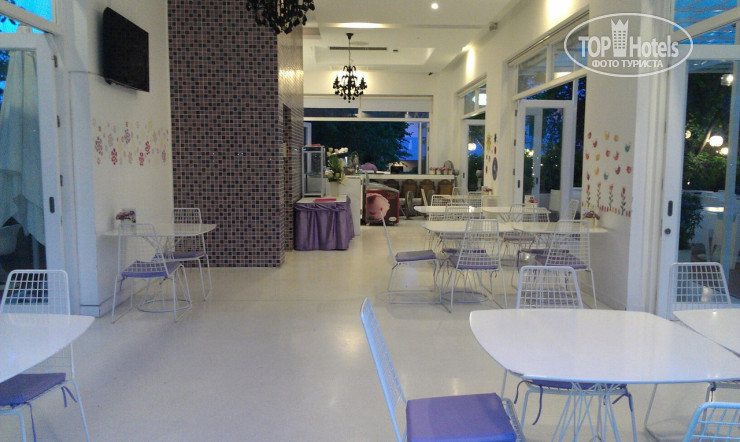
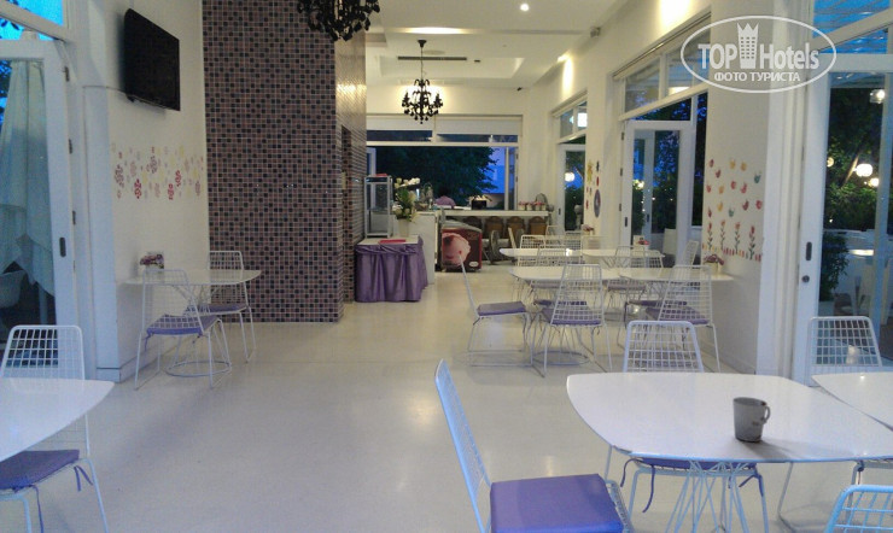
+ cup (753, 418)
